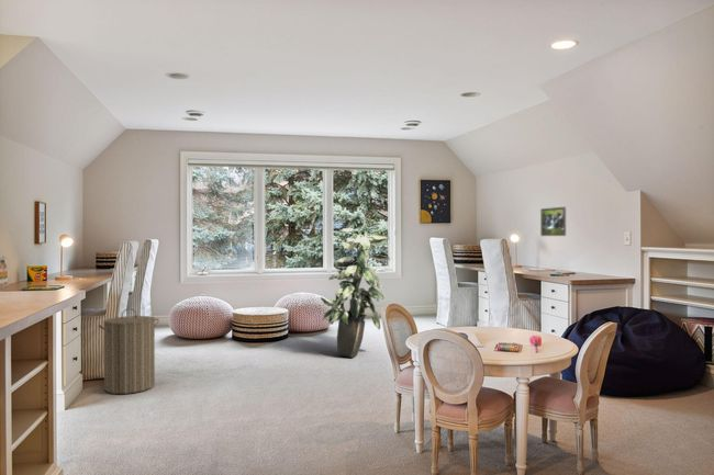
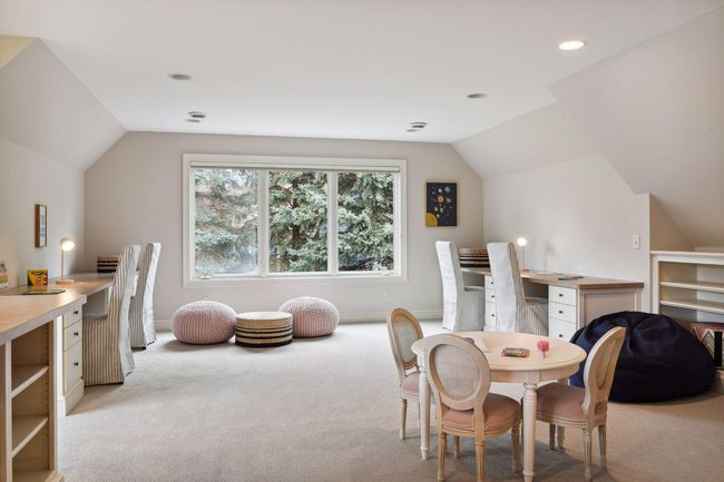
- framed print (553, 222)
- indoor plant (355, 292)
- laundry hamper (130, 348)
